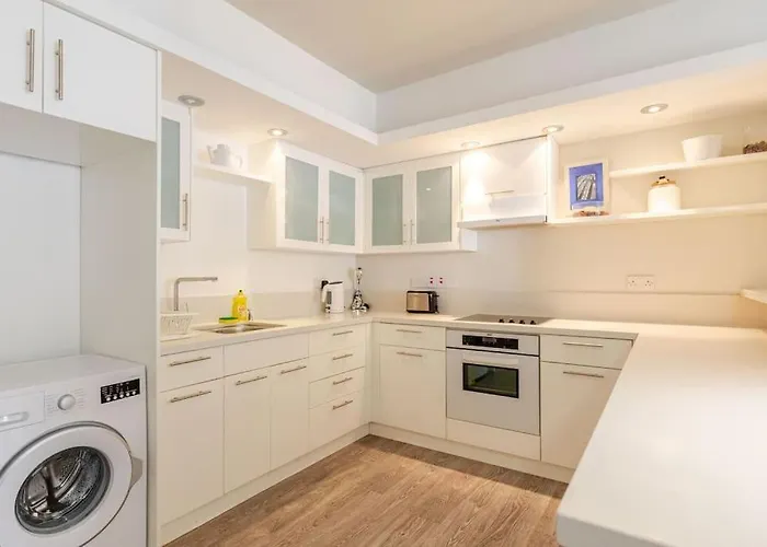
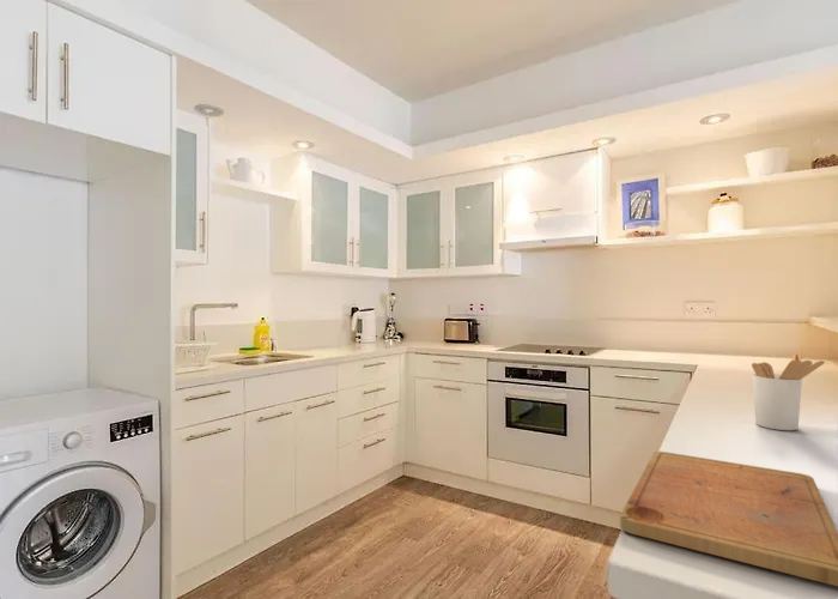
+ cutting board (725, 500)
+ utensil holder (785, 391)
